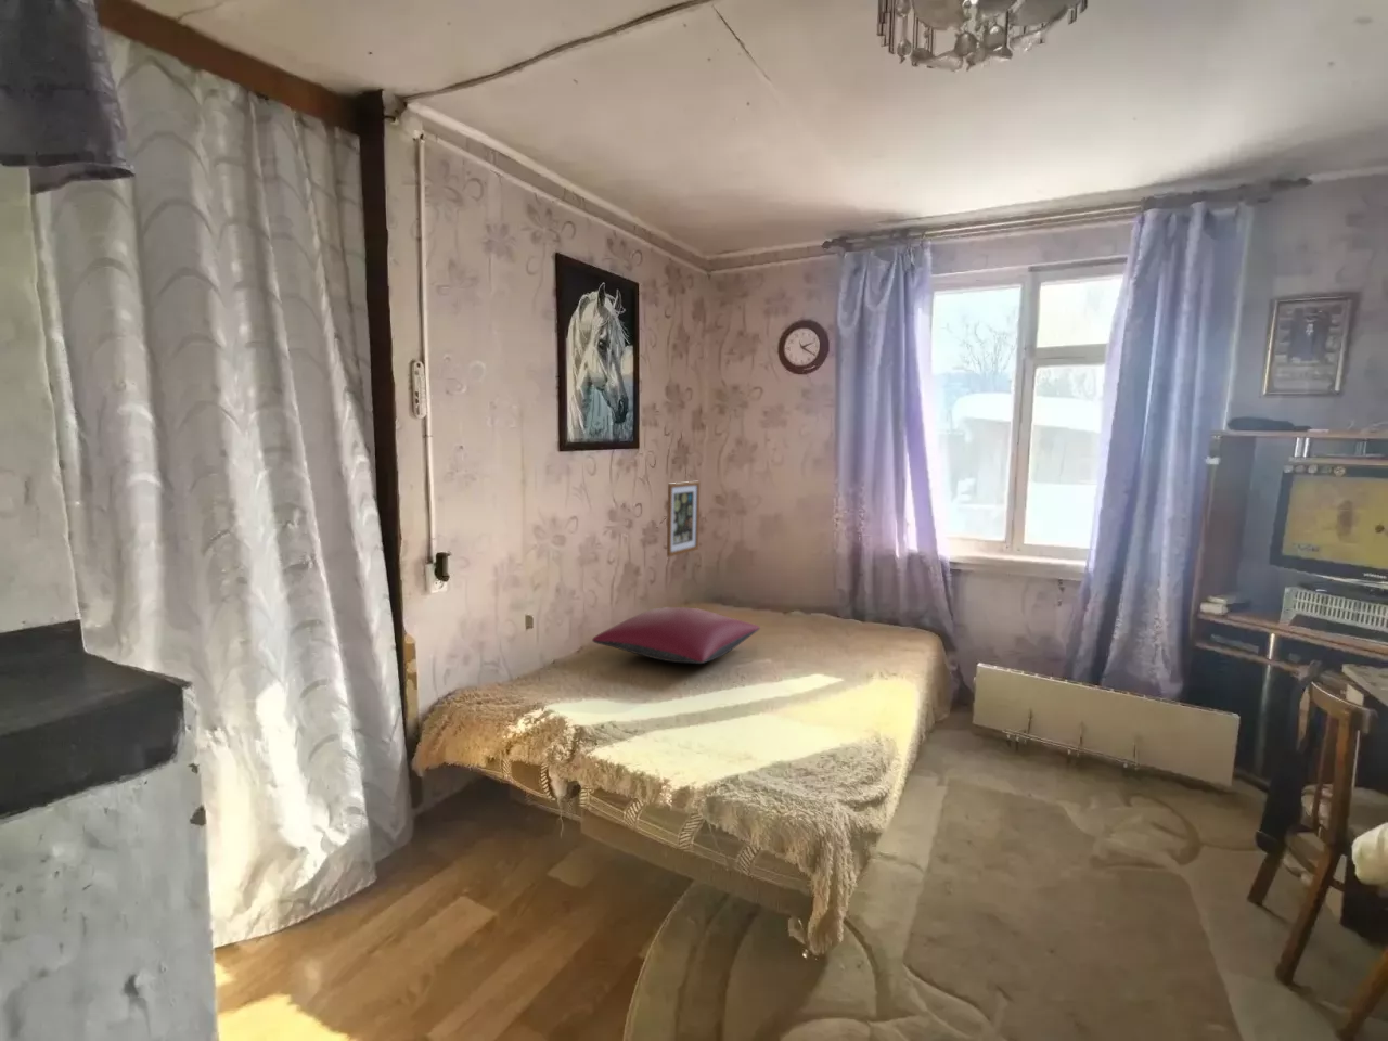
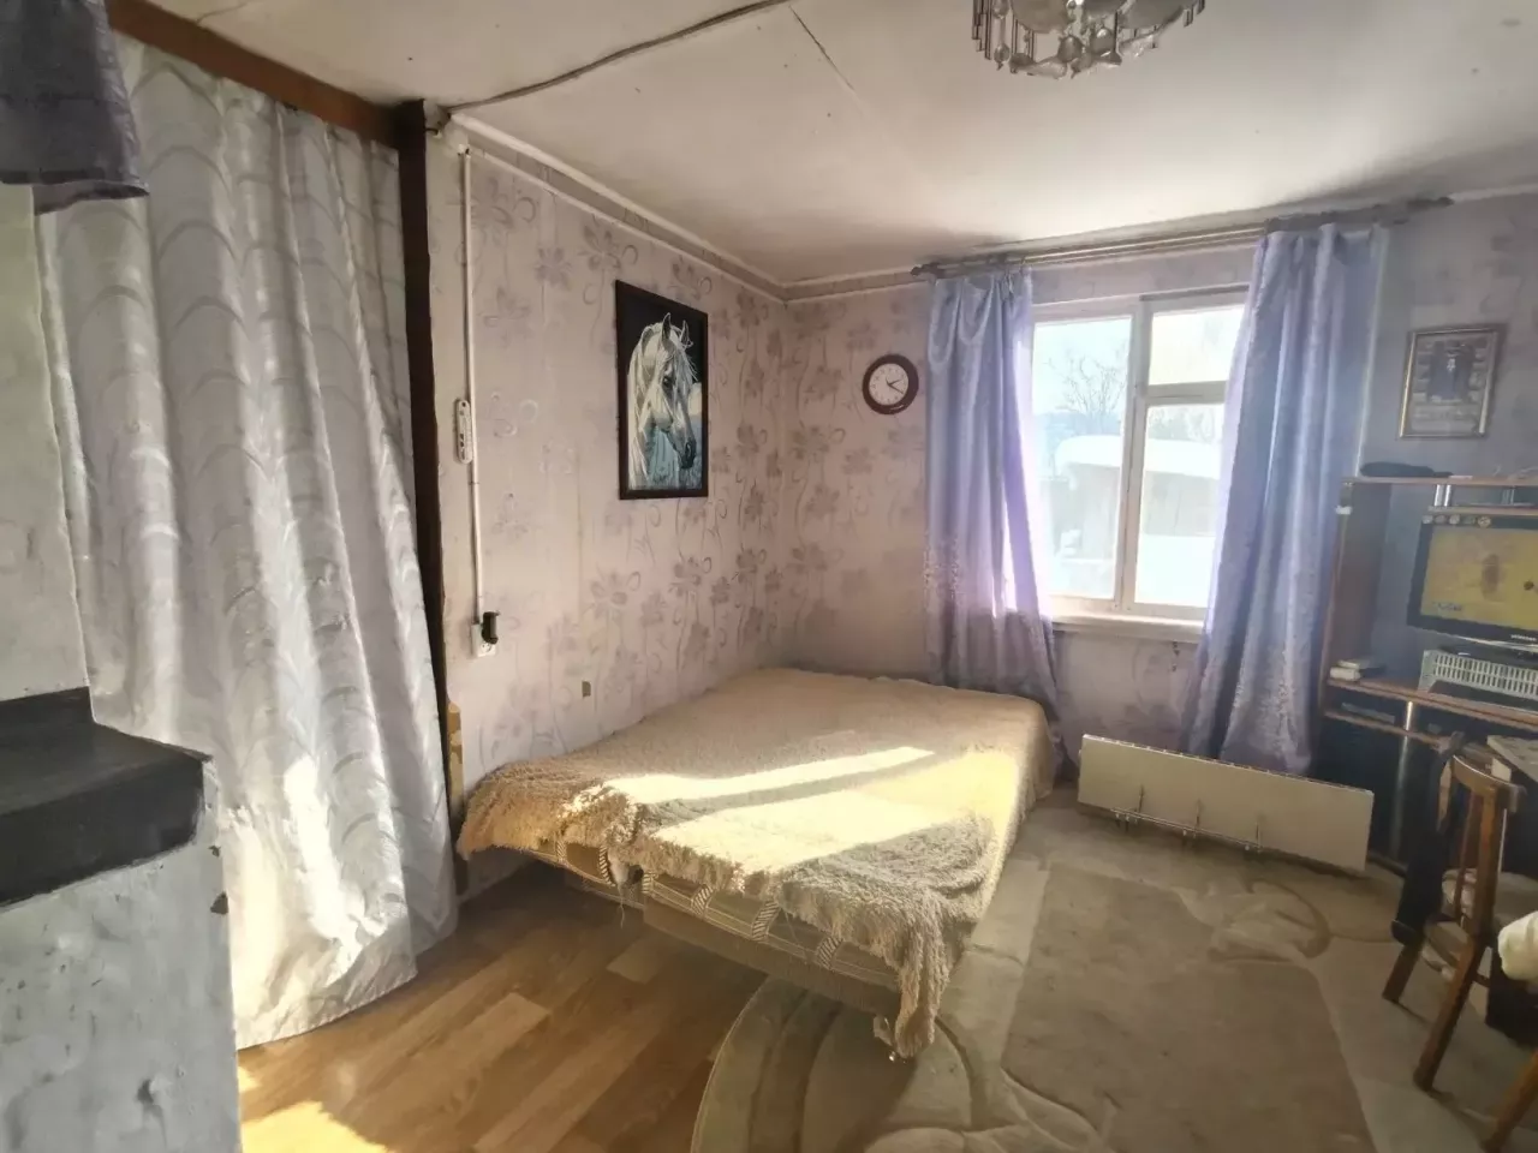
- pillow (679, 632)
- wall art (683, 517)
